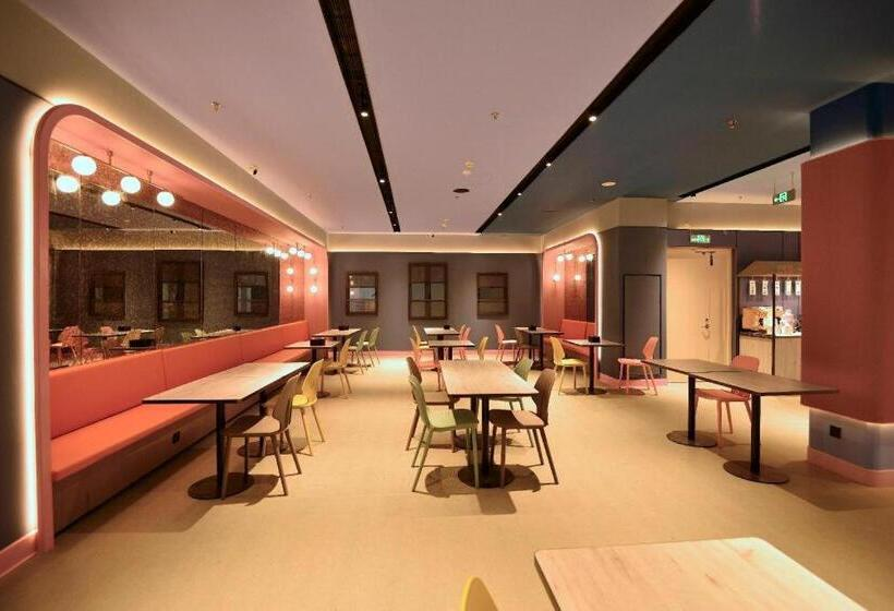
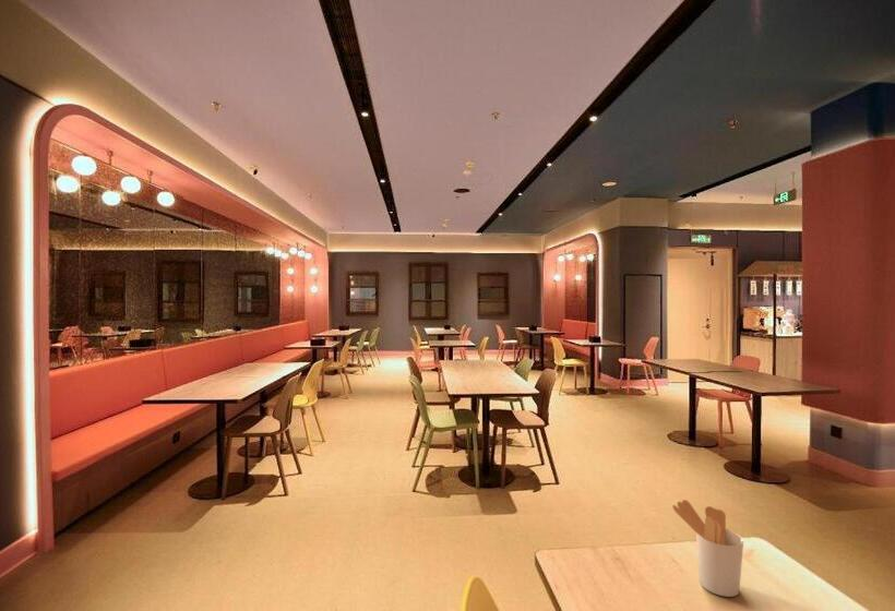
+ utensil holder (706, 543)
